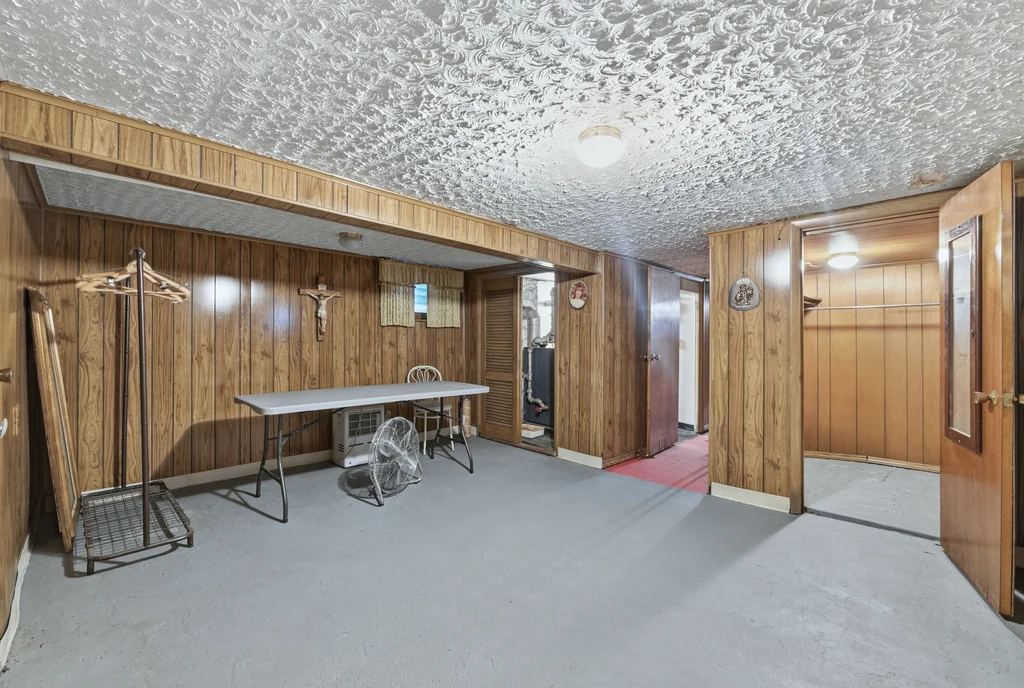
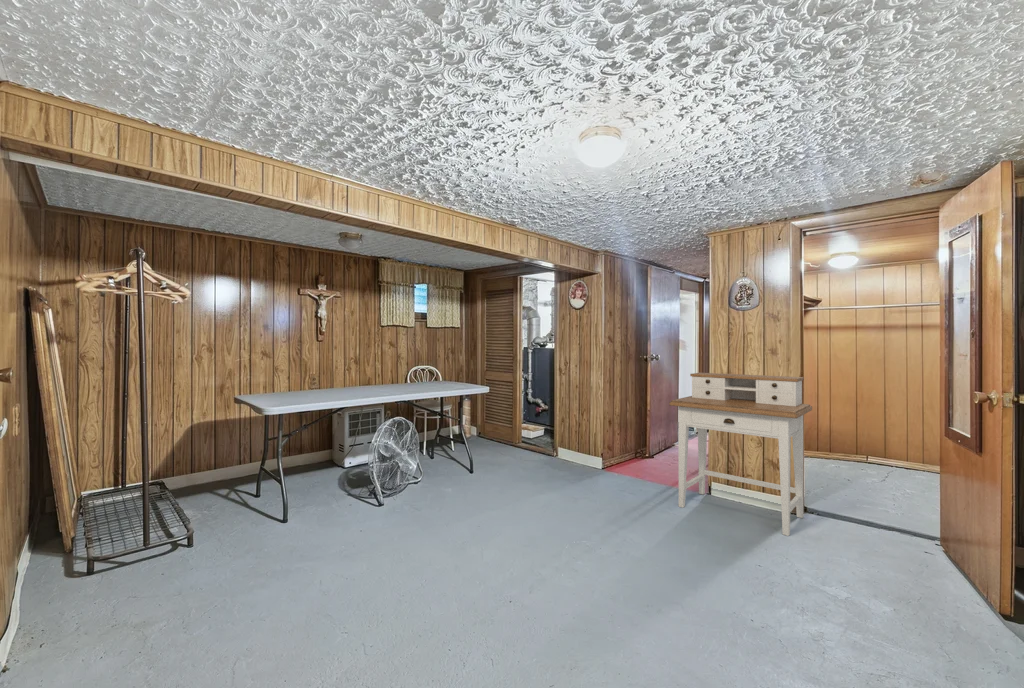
+ desk (739, 433)
